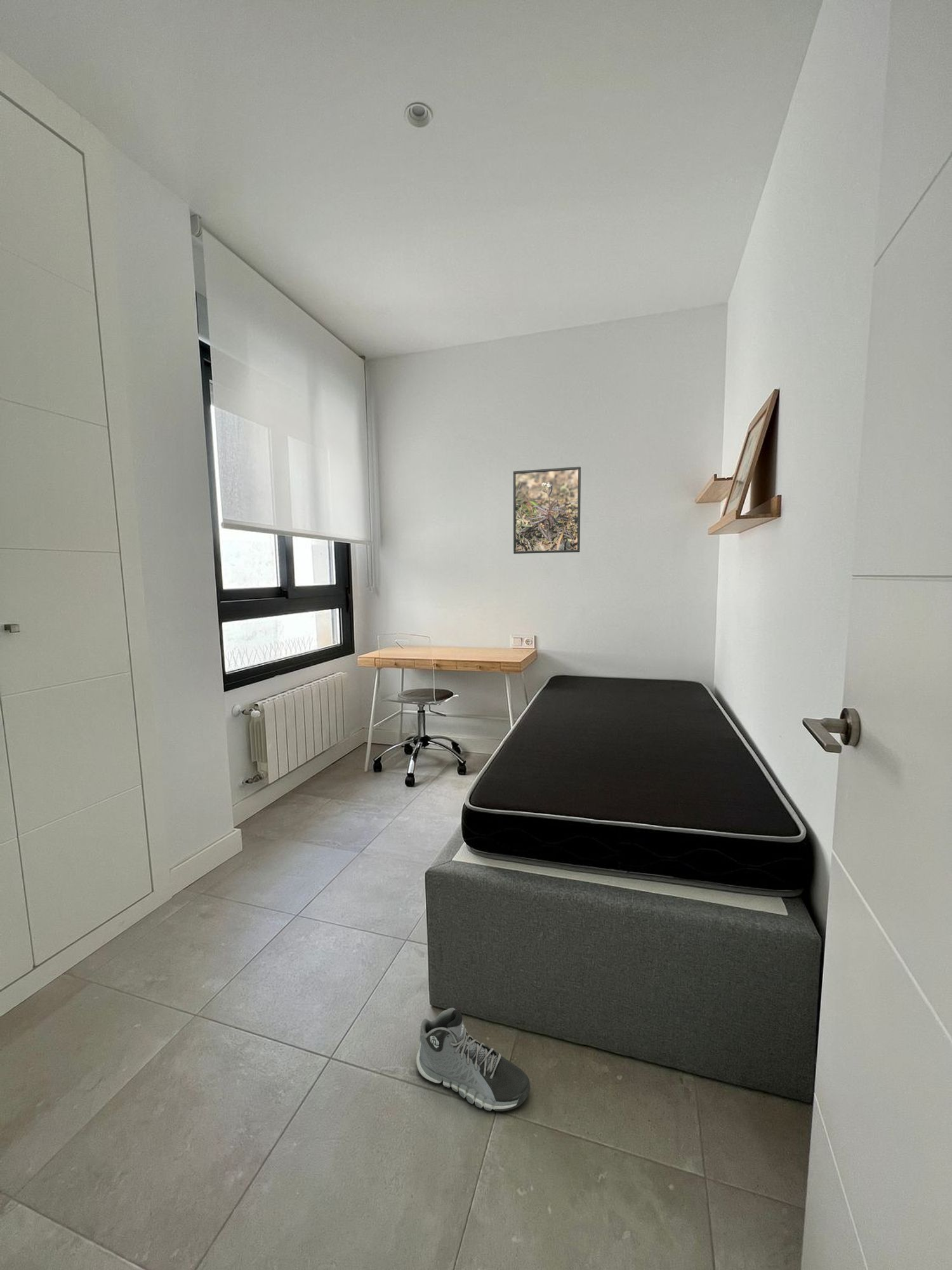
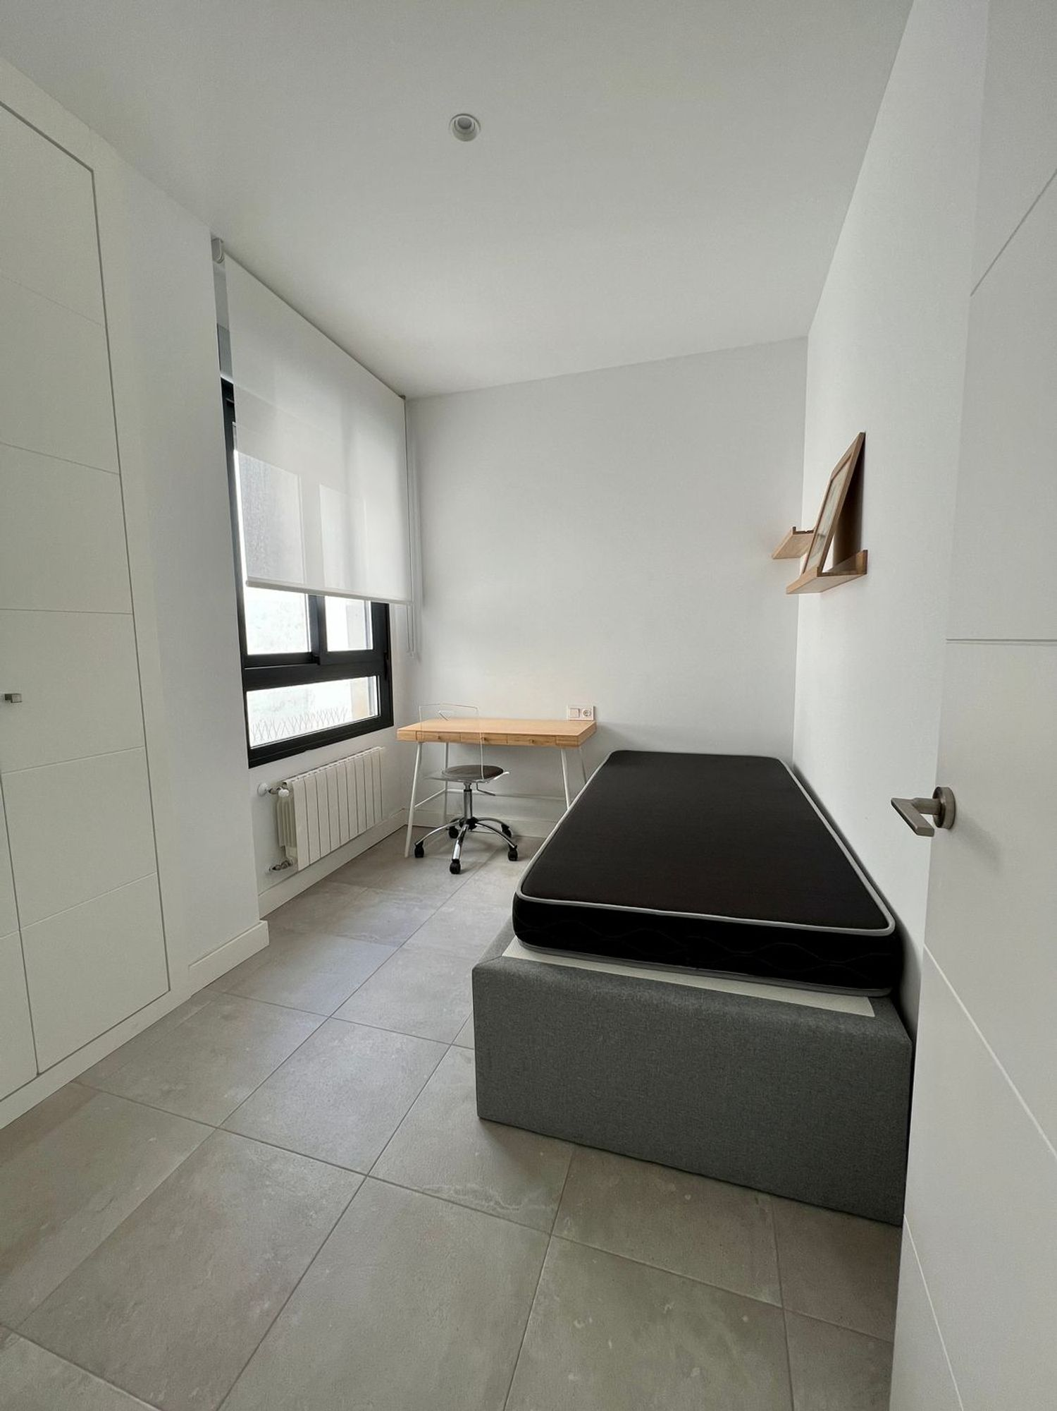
- sneaker (470, 1052)
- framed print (546, 511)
